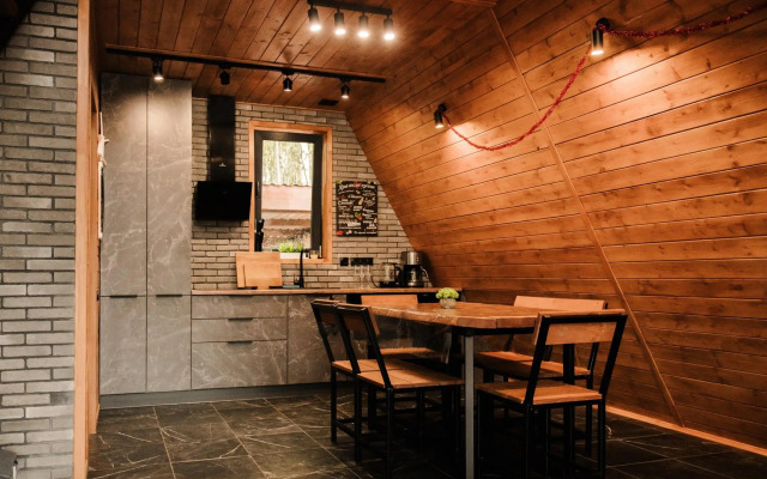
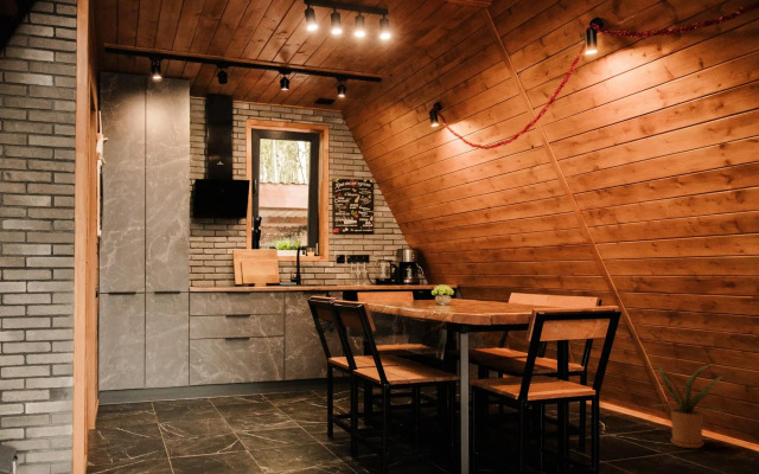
+ house plant (688, 402)
